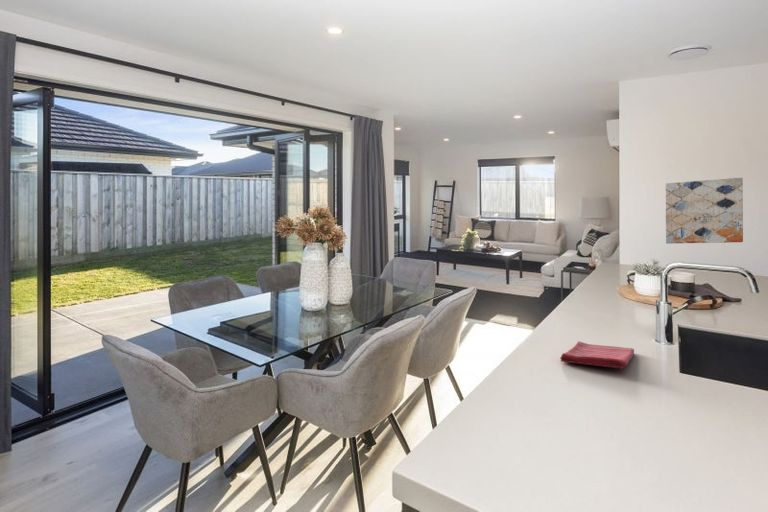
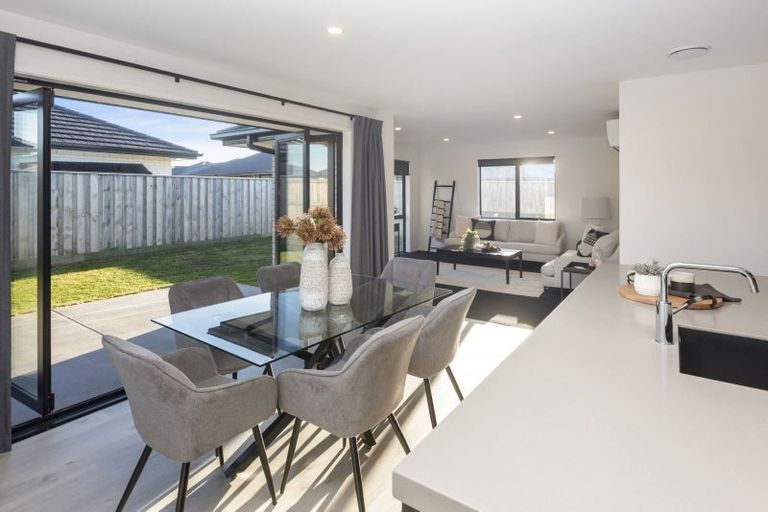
- dish towel (598, 353)
- wall art (702, 211)
